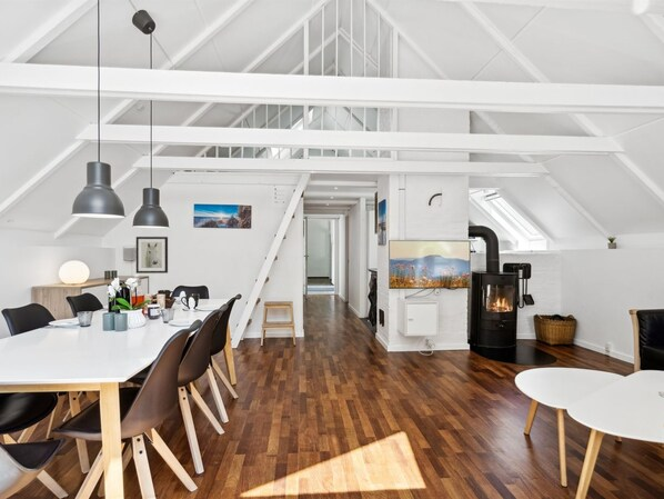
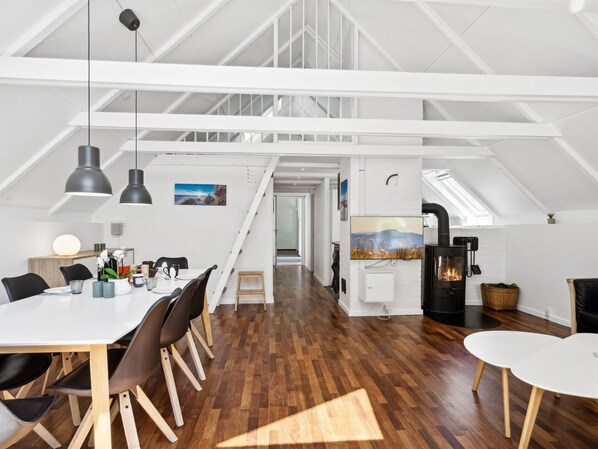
- wall art (151, 255)
